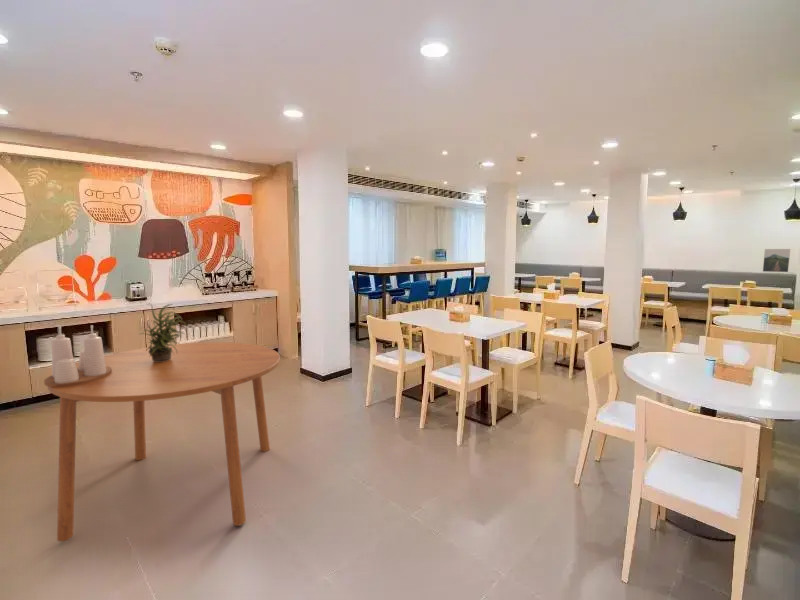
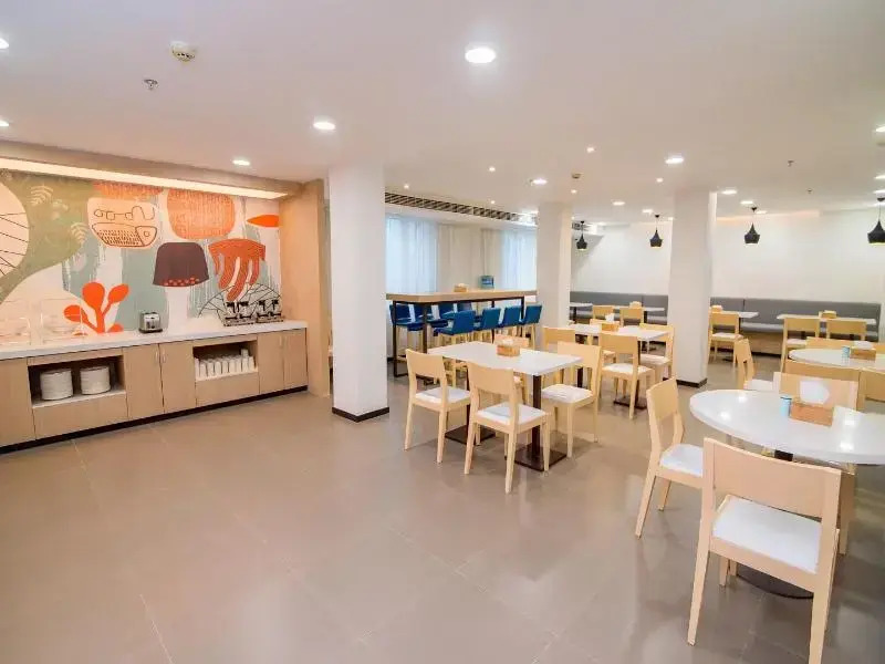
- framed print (776, 260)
- condiment set (80, 352)
- potted plant (165, 331)
- dining table (173, 397)
